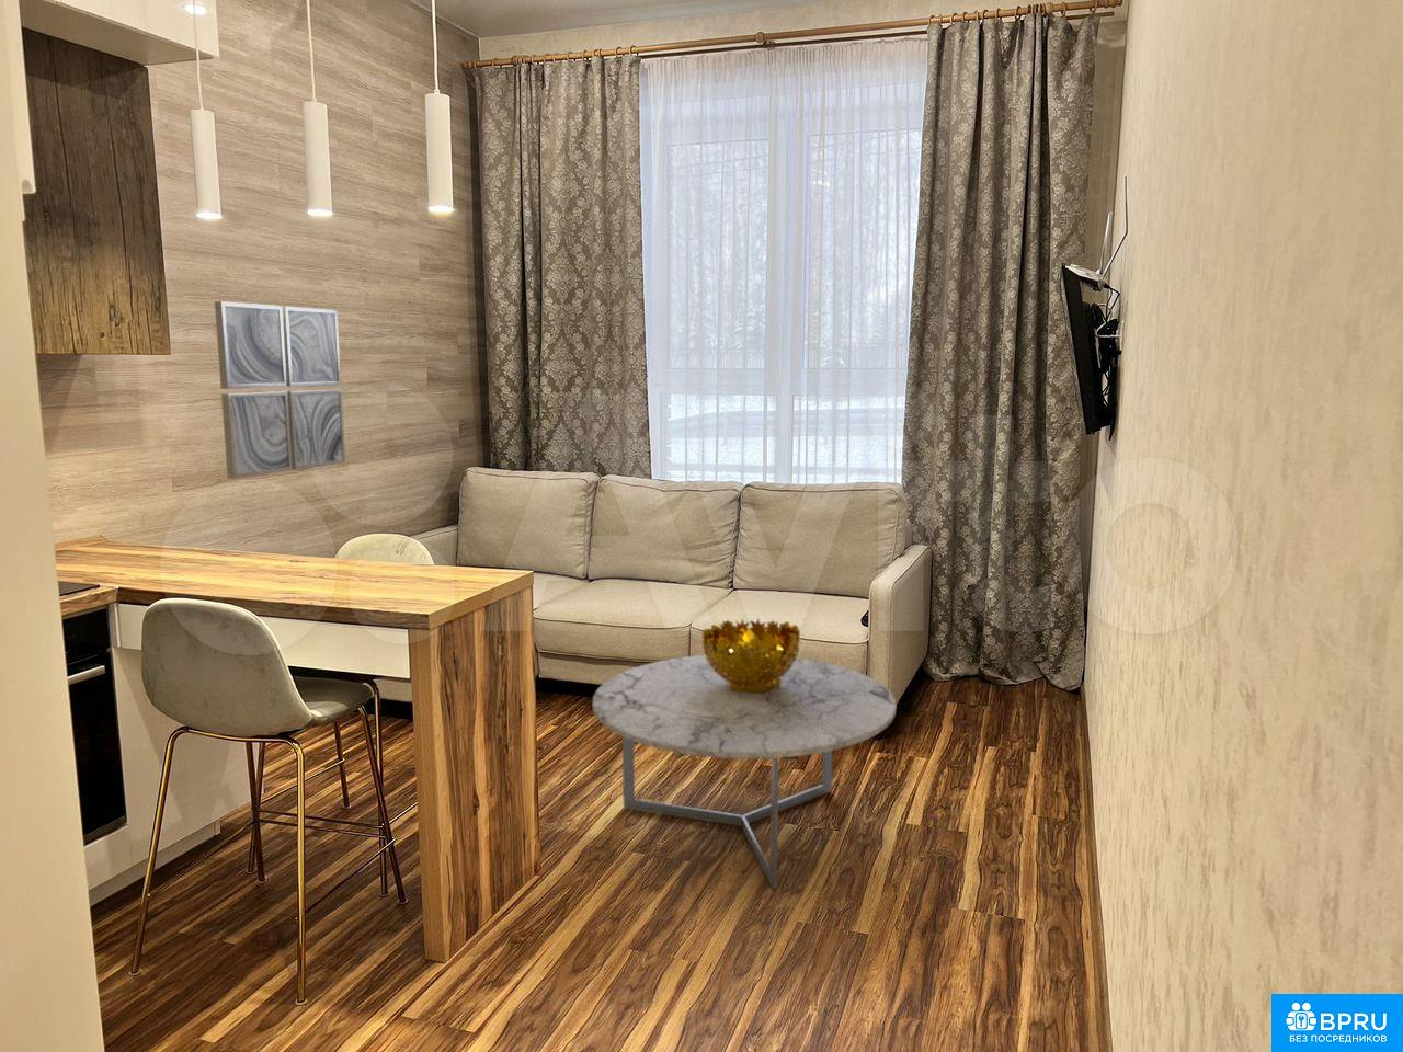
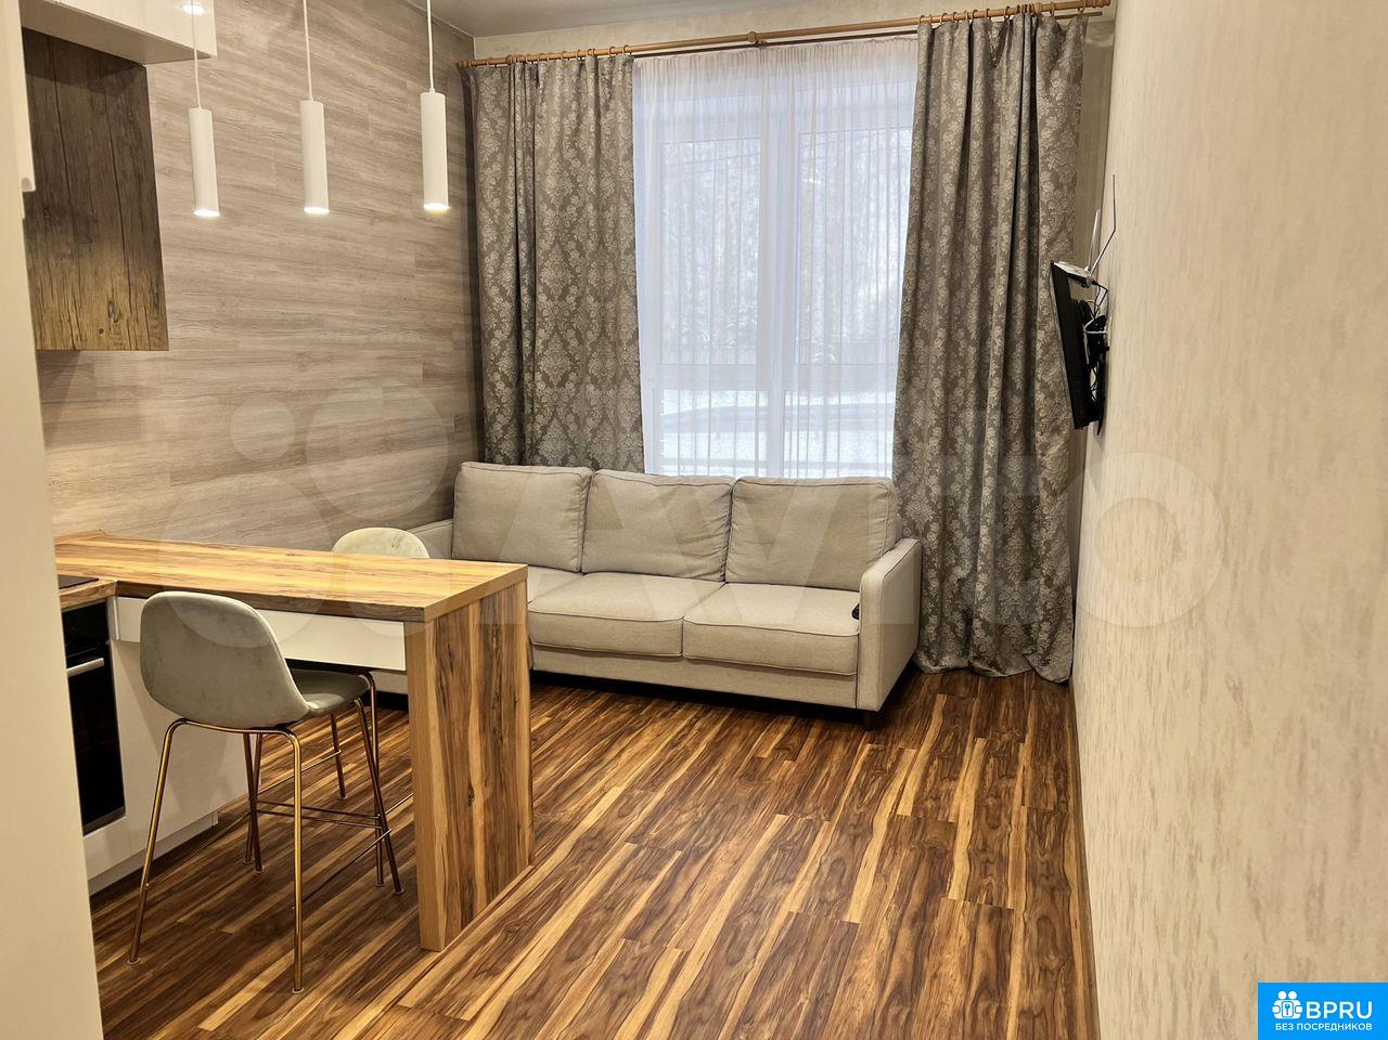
- decorative bowl (751, 656)
- wall art (285, 391)
- coffee table (742, 757)
